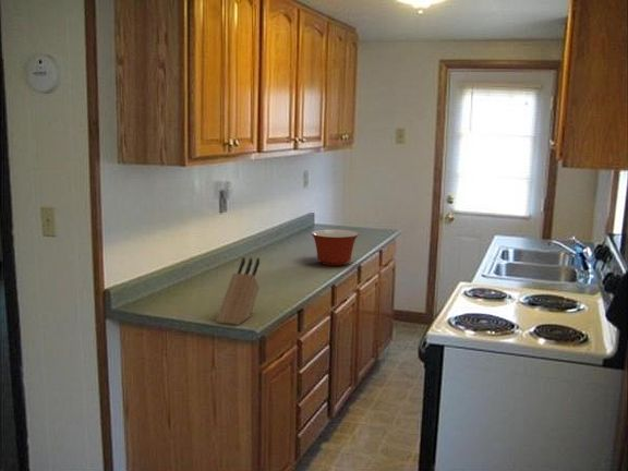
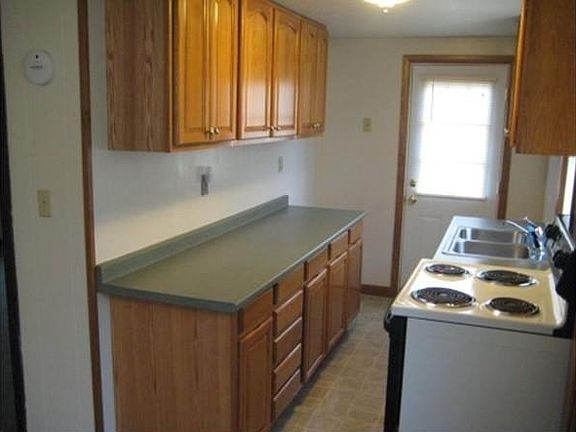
- mixing bowl (334, 247)
- knife block (240, 289)
